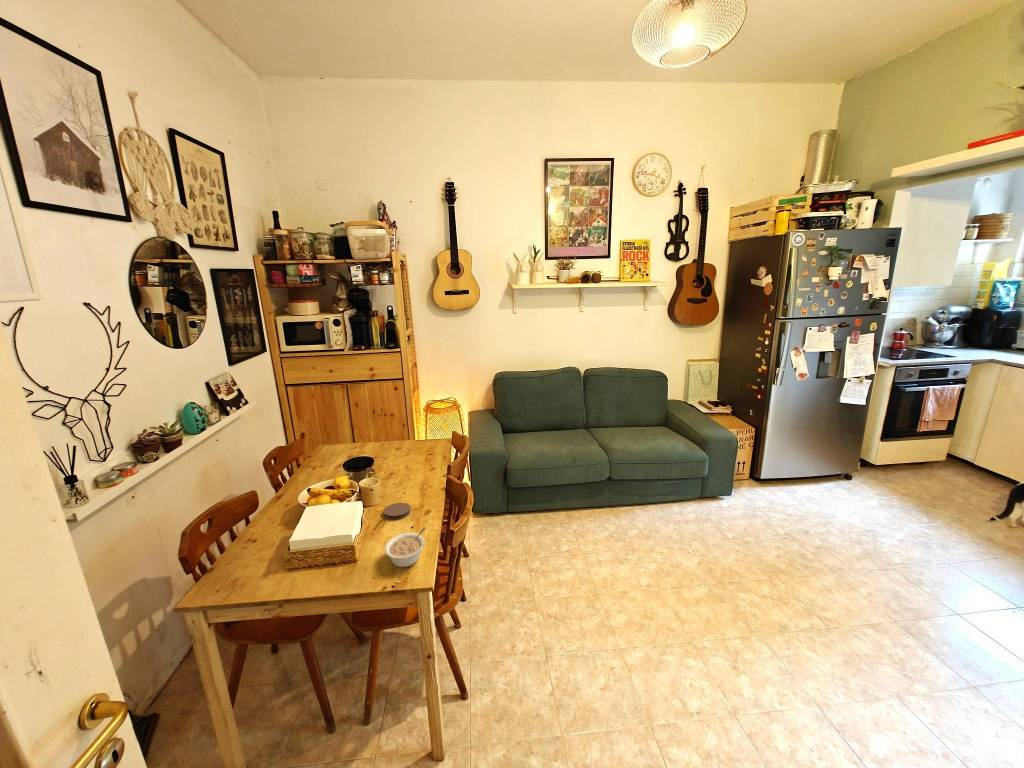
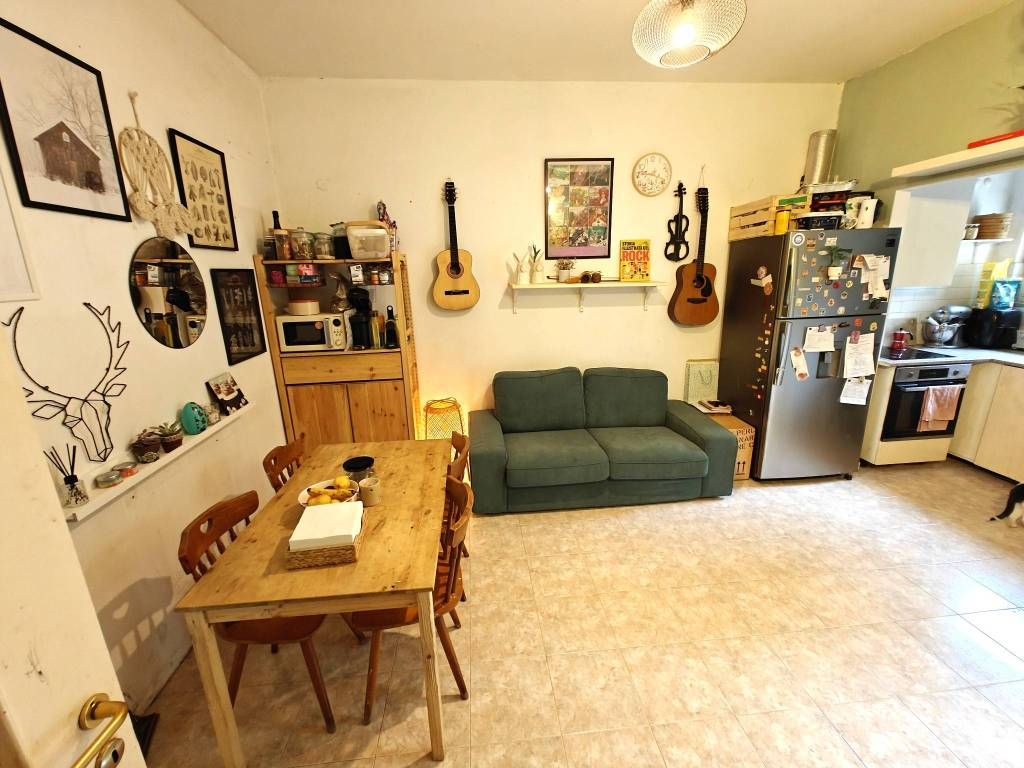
- legume (405, 548)
- coaster (397, 510)
